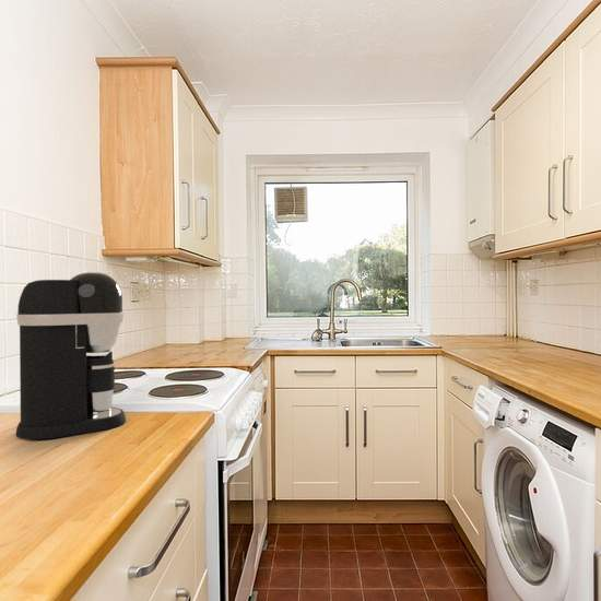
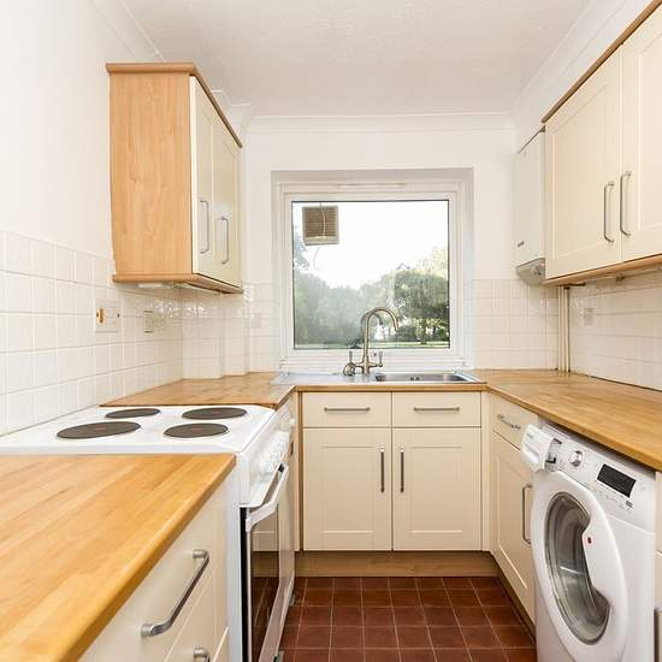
- coffee maker (72, 350)
